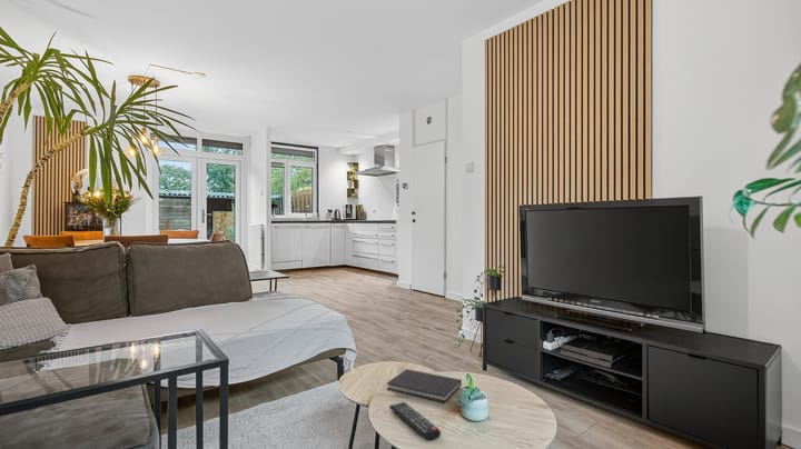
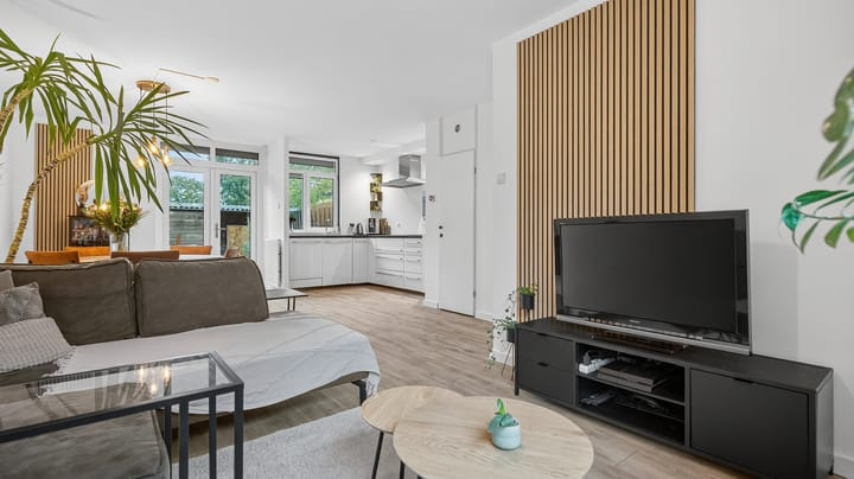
- remote control (413, 419)
- diary (424, 383)
